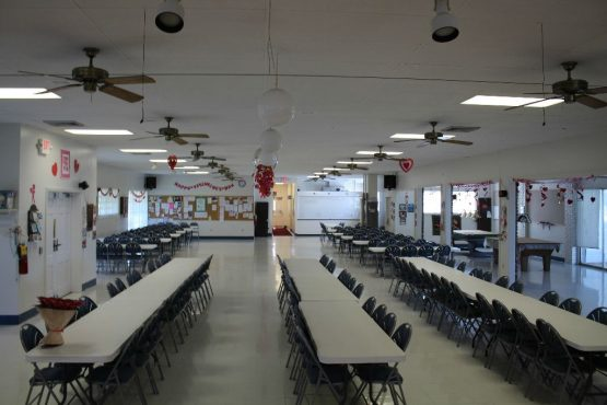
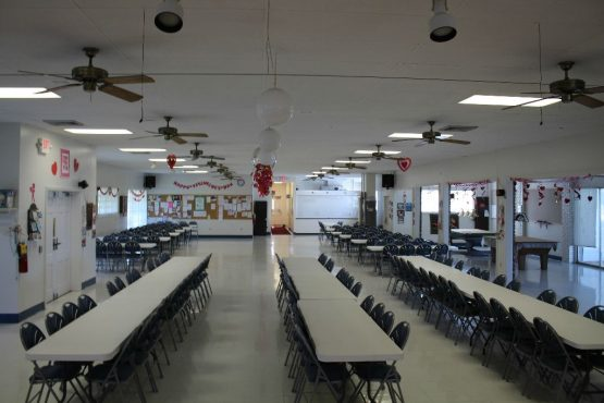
- flower bouquet (57, 317)
